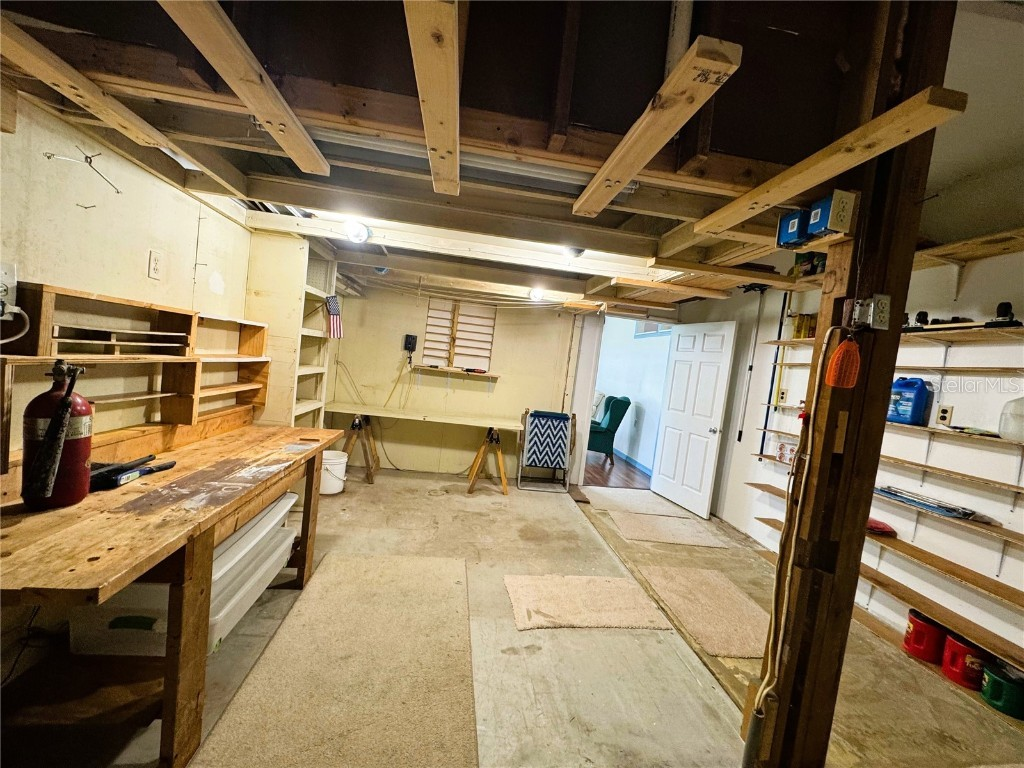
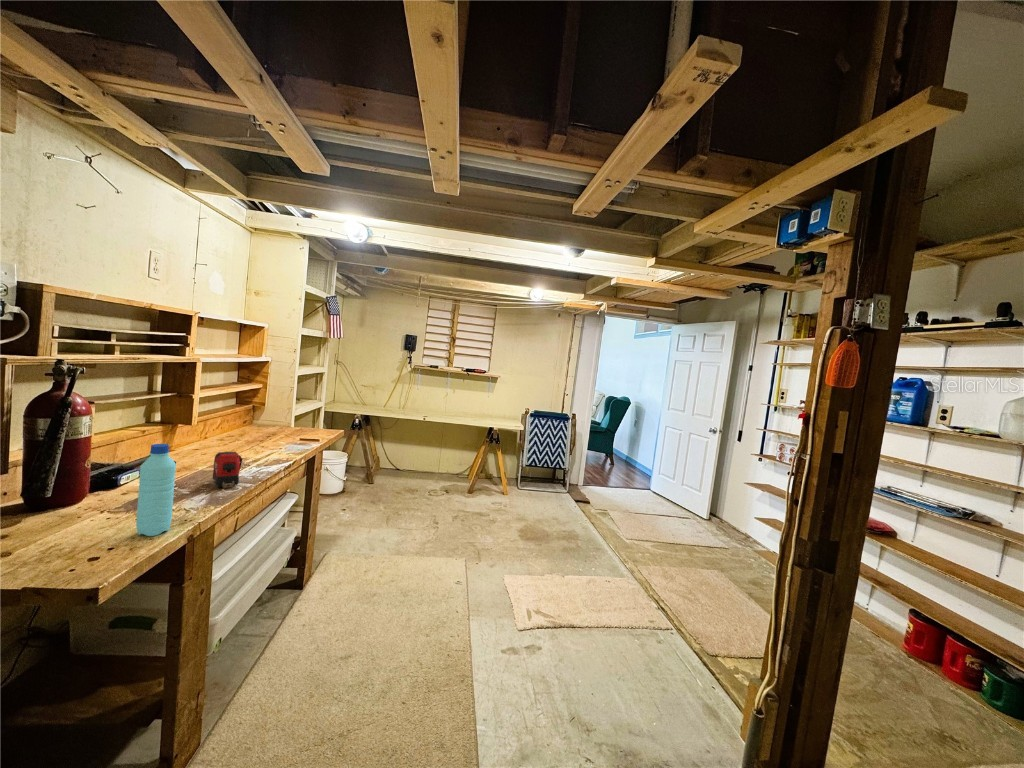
+ tape measure (227, 467)
+ water bottle (156, 488)
